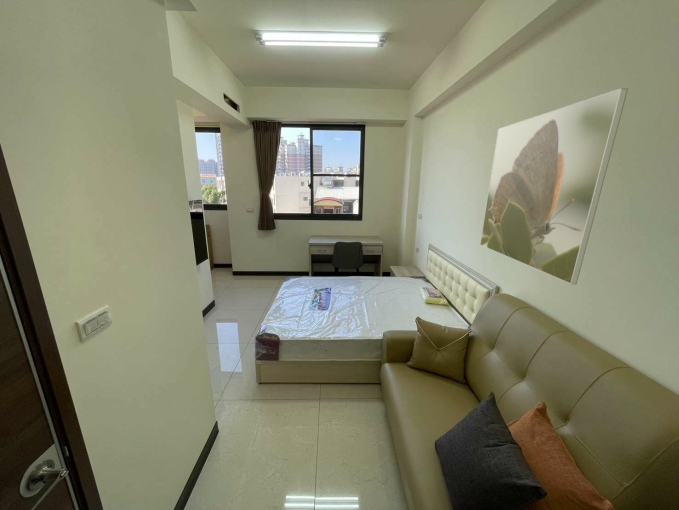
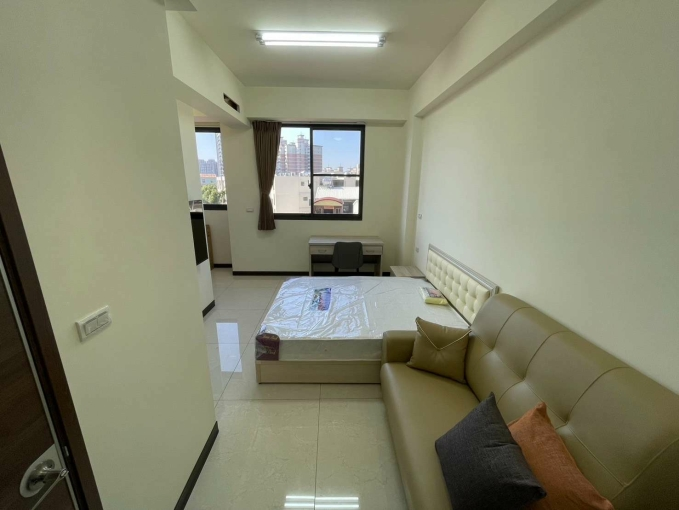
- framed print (530, 192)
